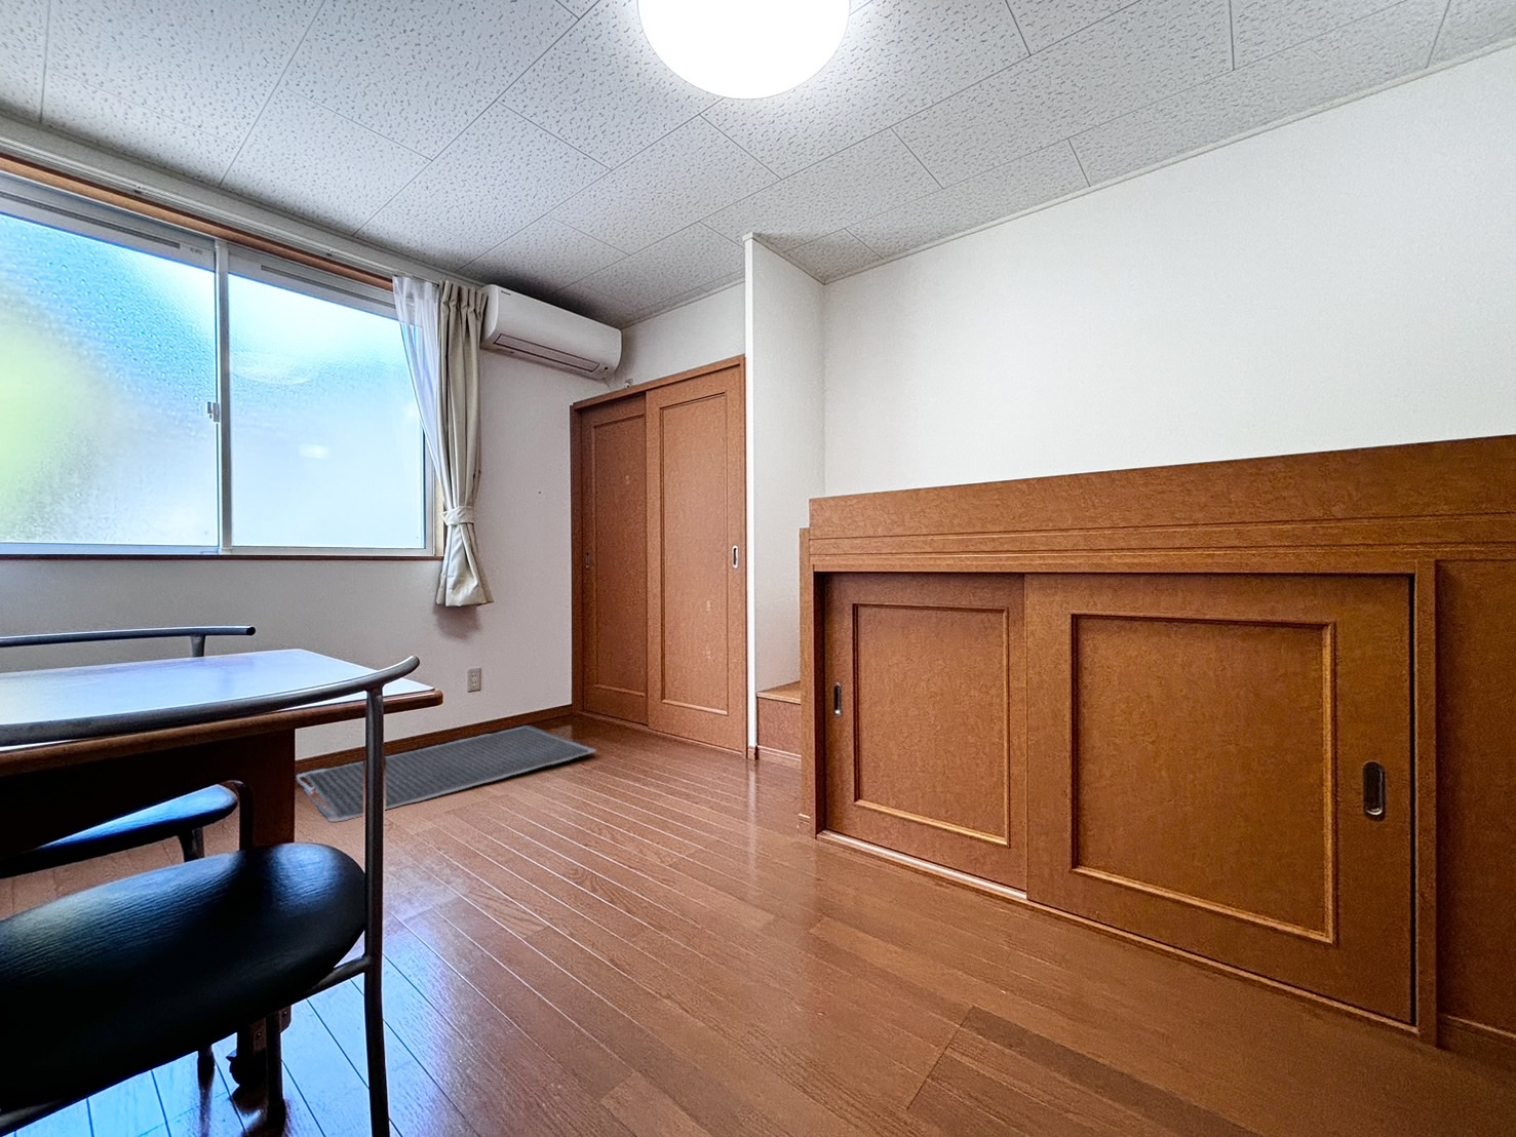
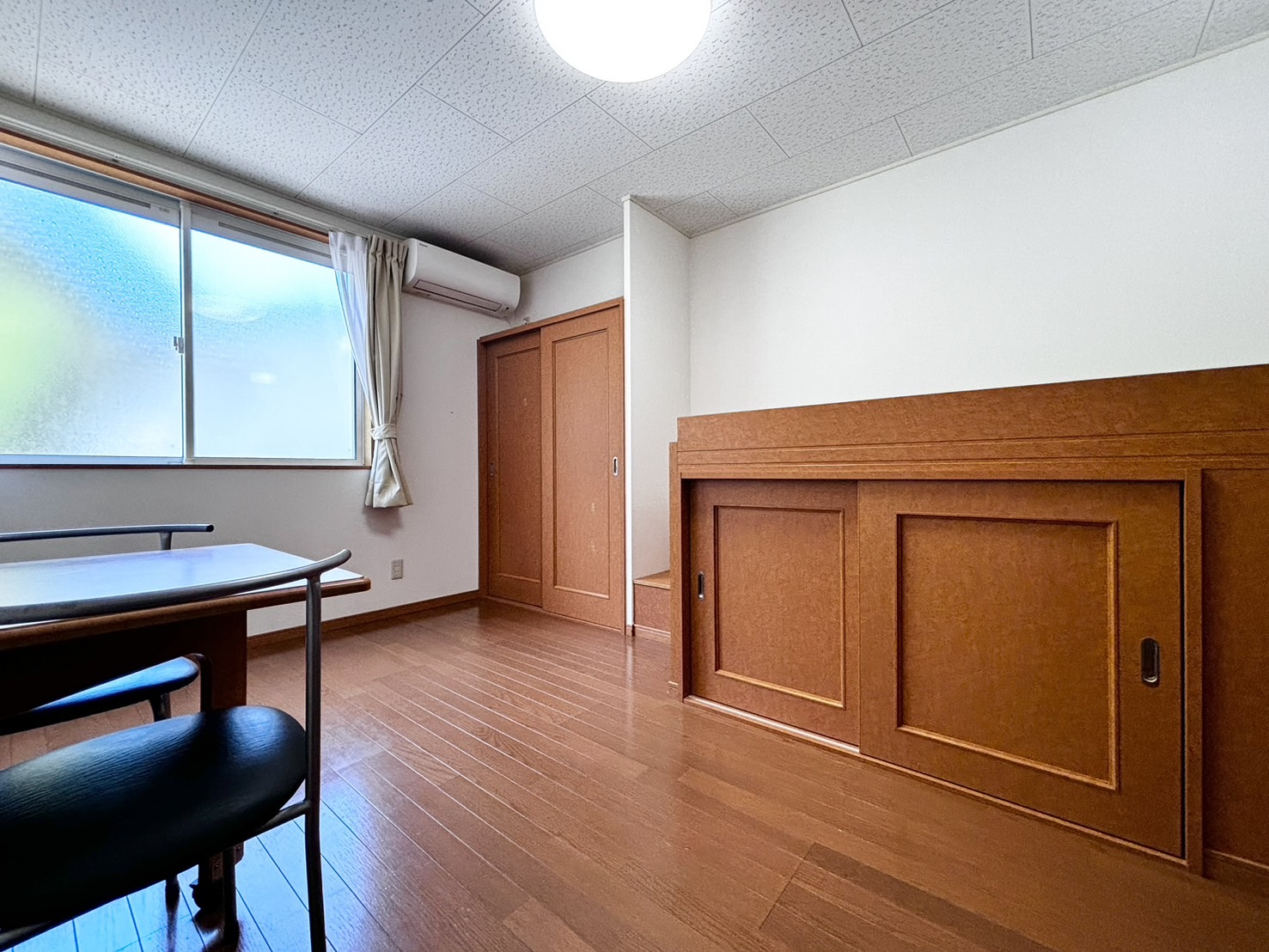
- floor mat (452, 763)
